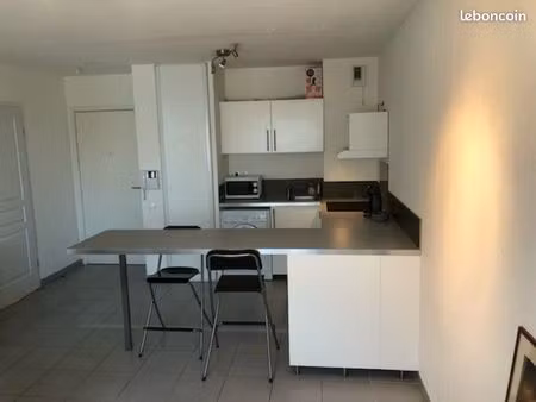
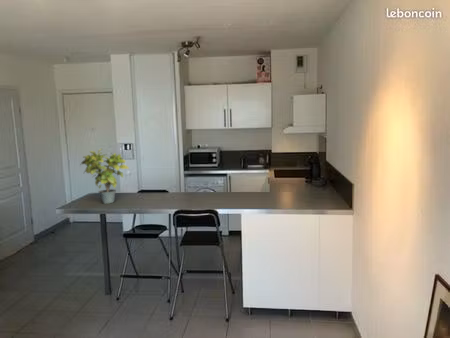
+ potted plant (103, 175)
